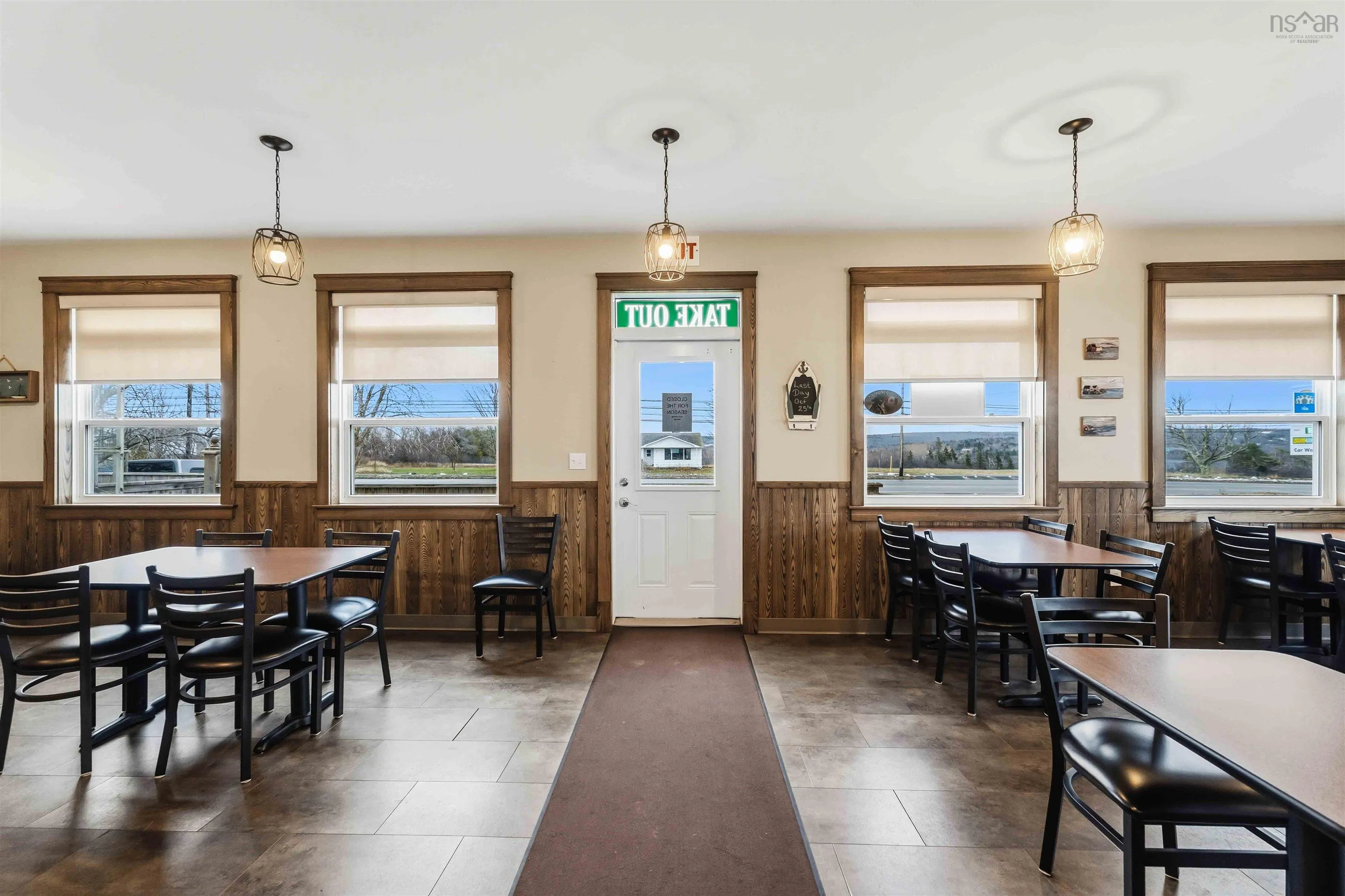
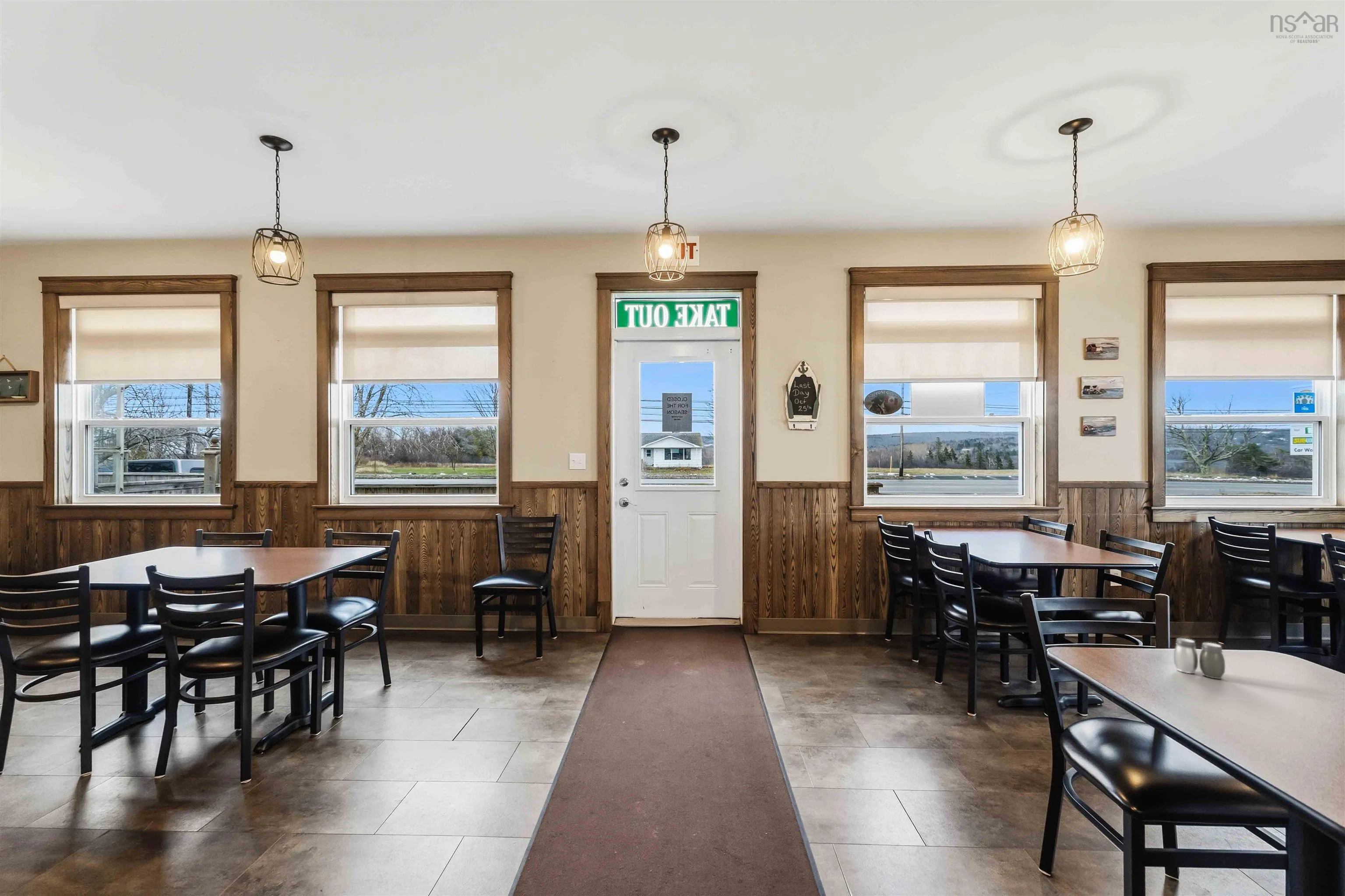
+ salt and pepper shaker (1200, 657)
